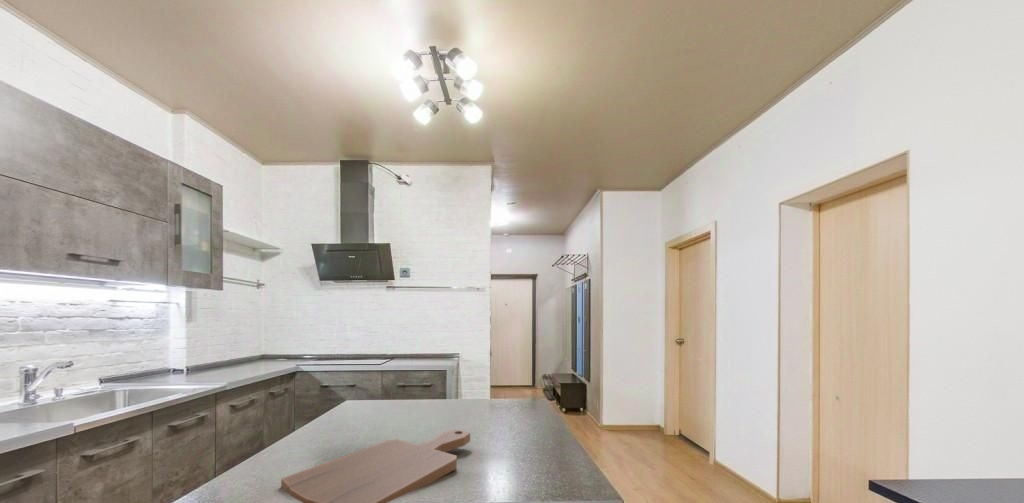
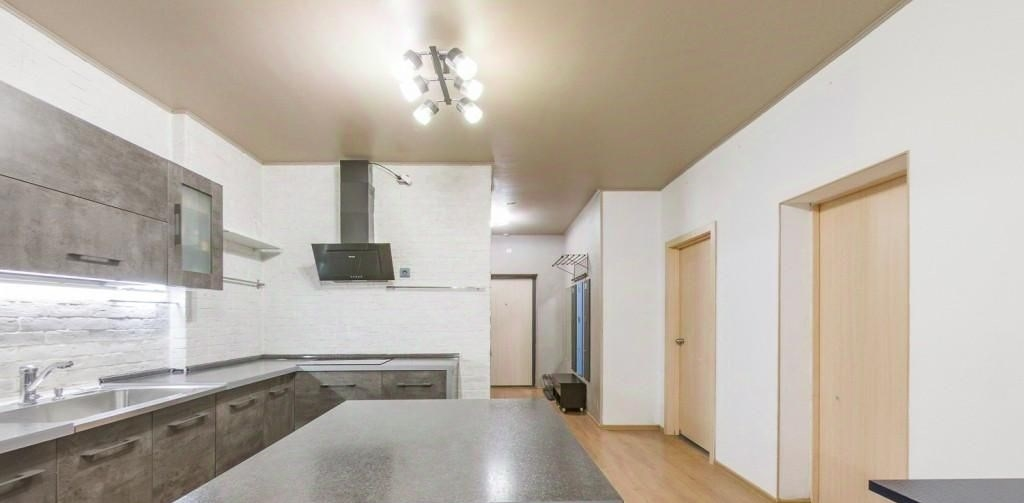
- cutting board (385, 469)
